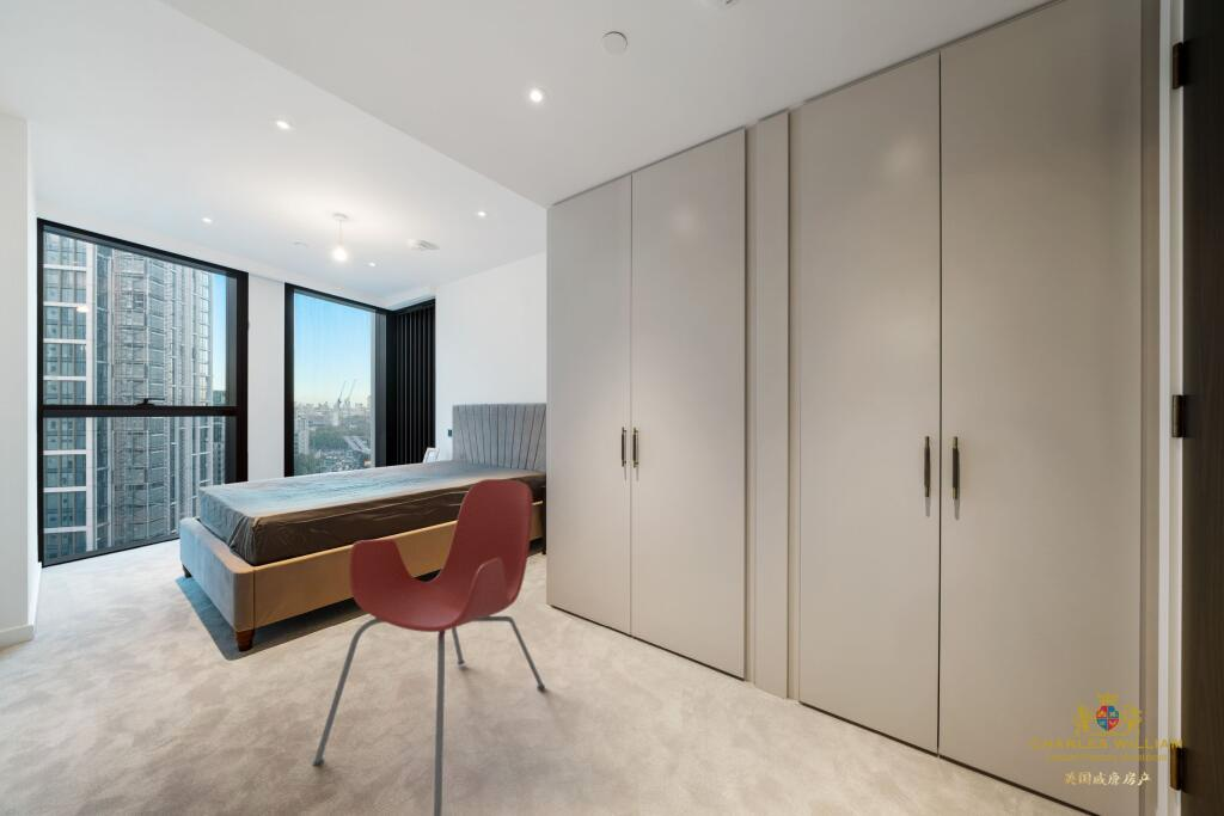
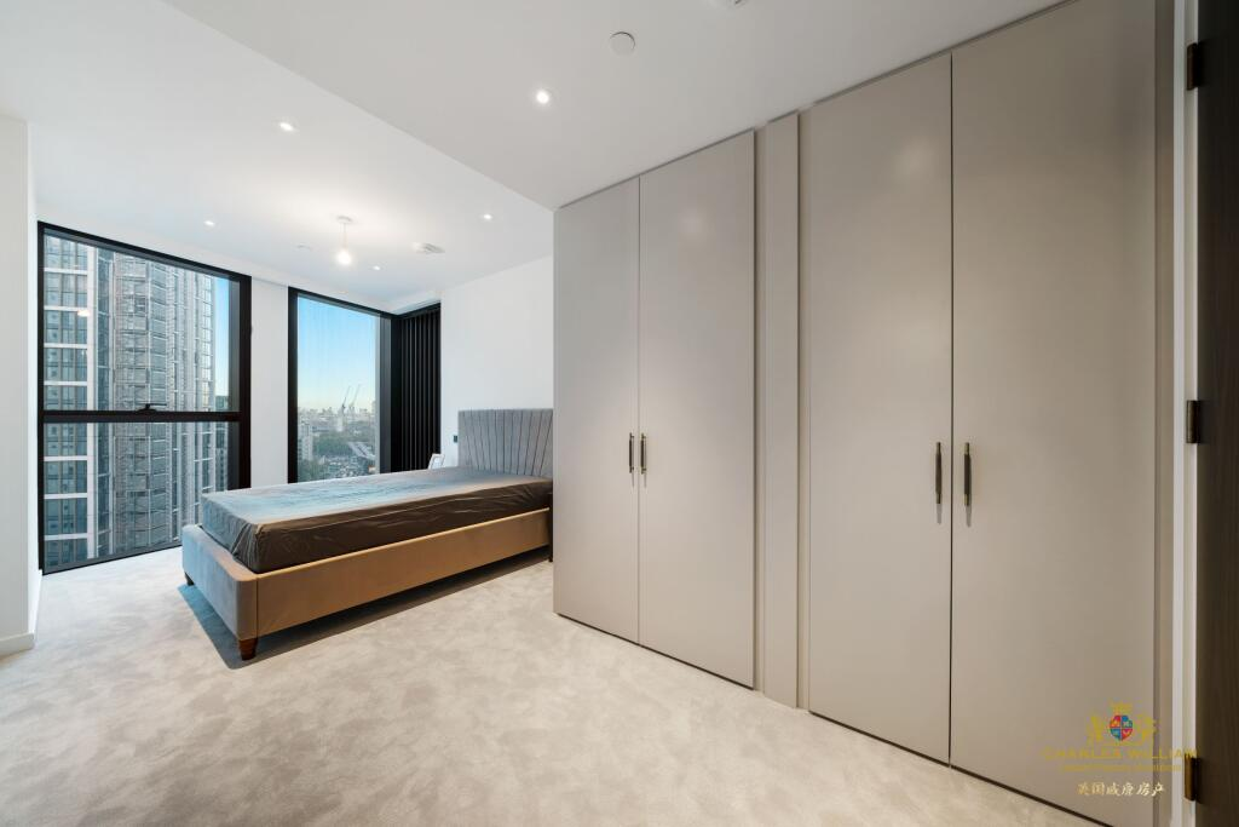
- armchair (442, 611)
